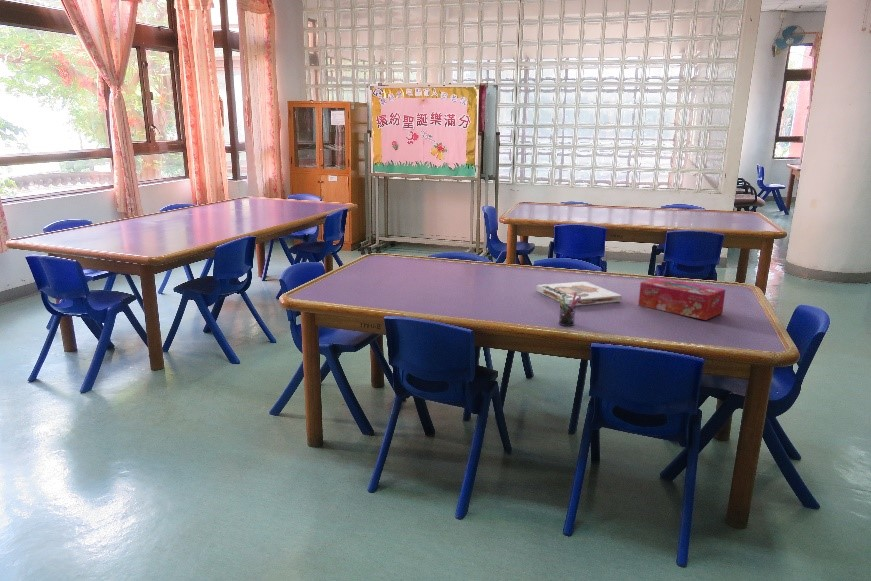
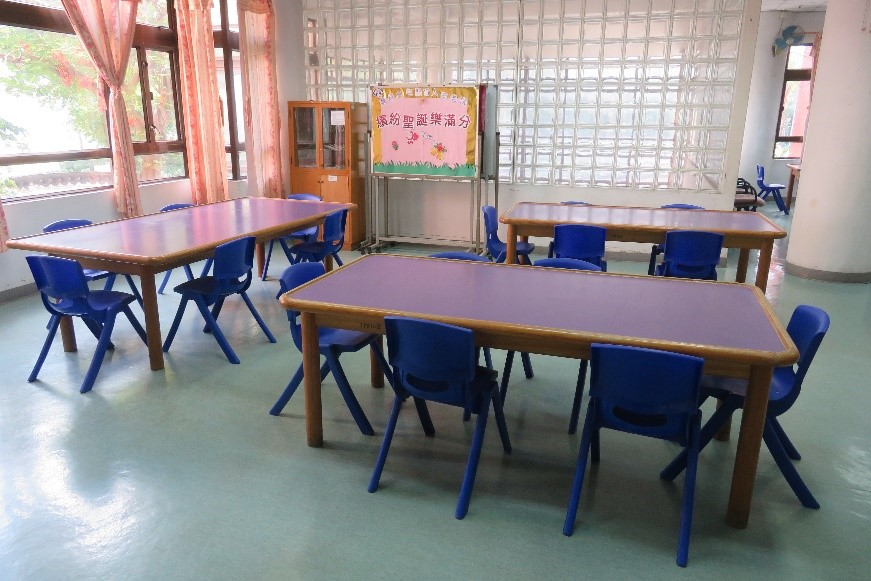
- board game (577, 292)
- tissue box (680, 297)
- pen holder (567, 308)
